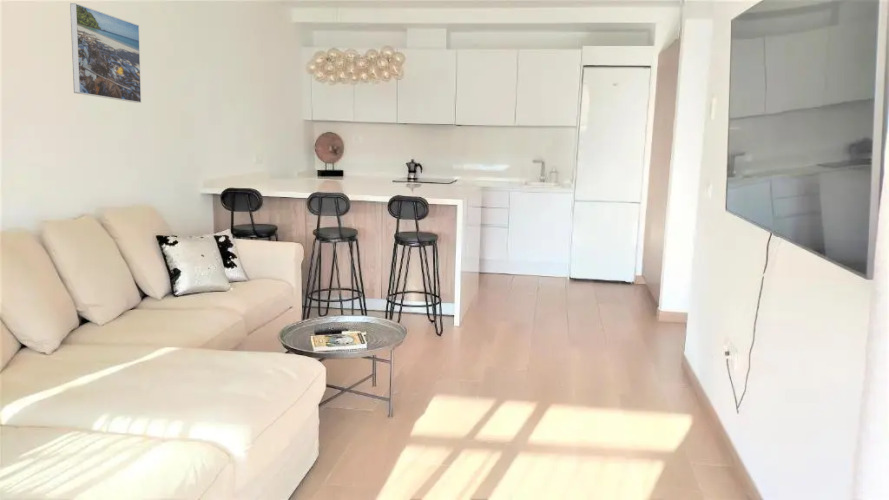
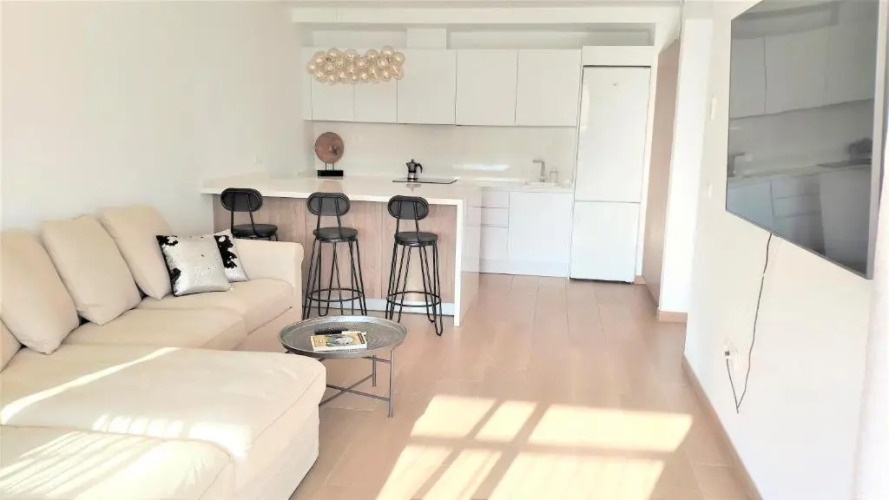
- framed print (108, 57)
